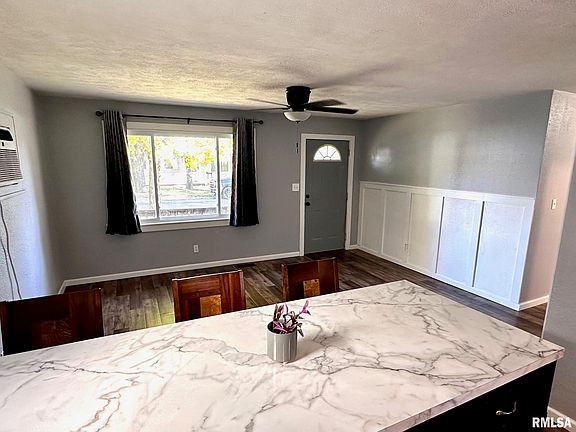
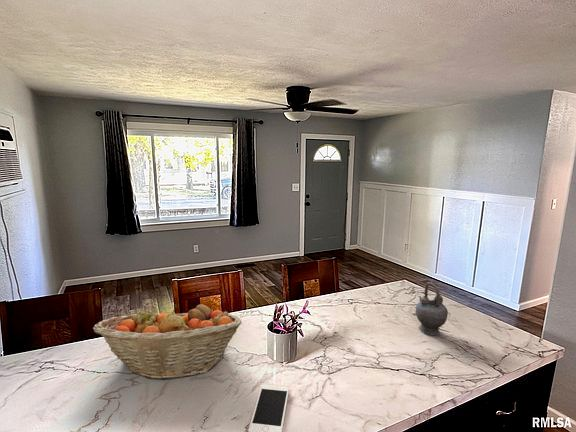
+ fruit basket (171, 332)
+ teapot (429, 305)
+ cell phone (270, 408)
